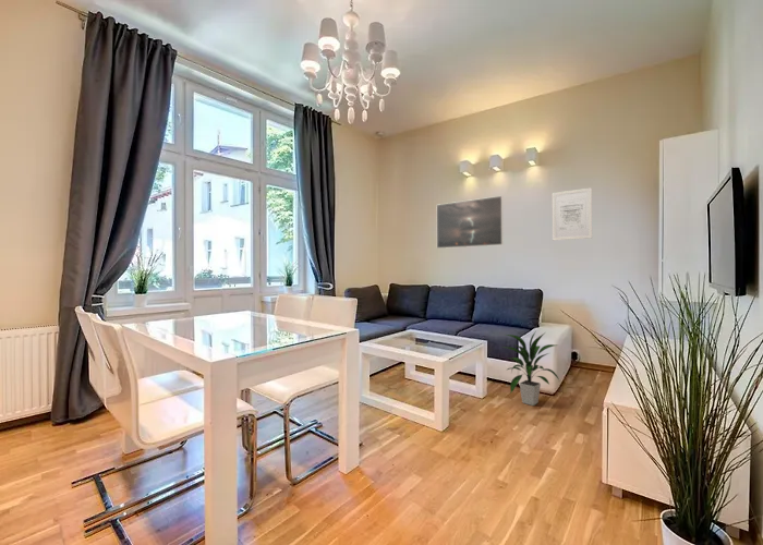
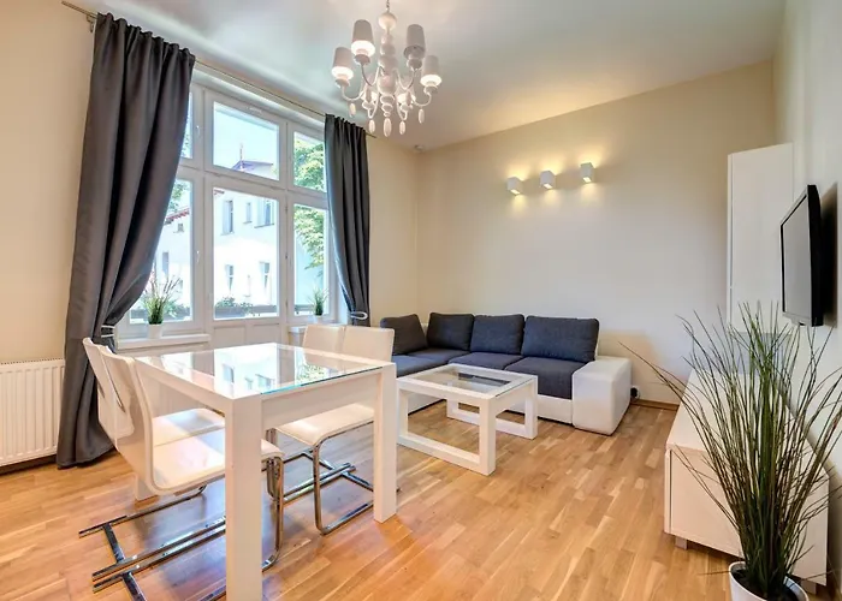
- wall art (571, 215)
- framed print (468, 223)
- indoor plant (526, 365)
